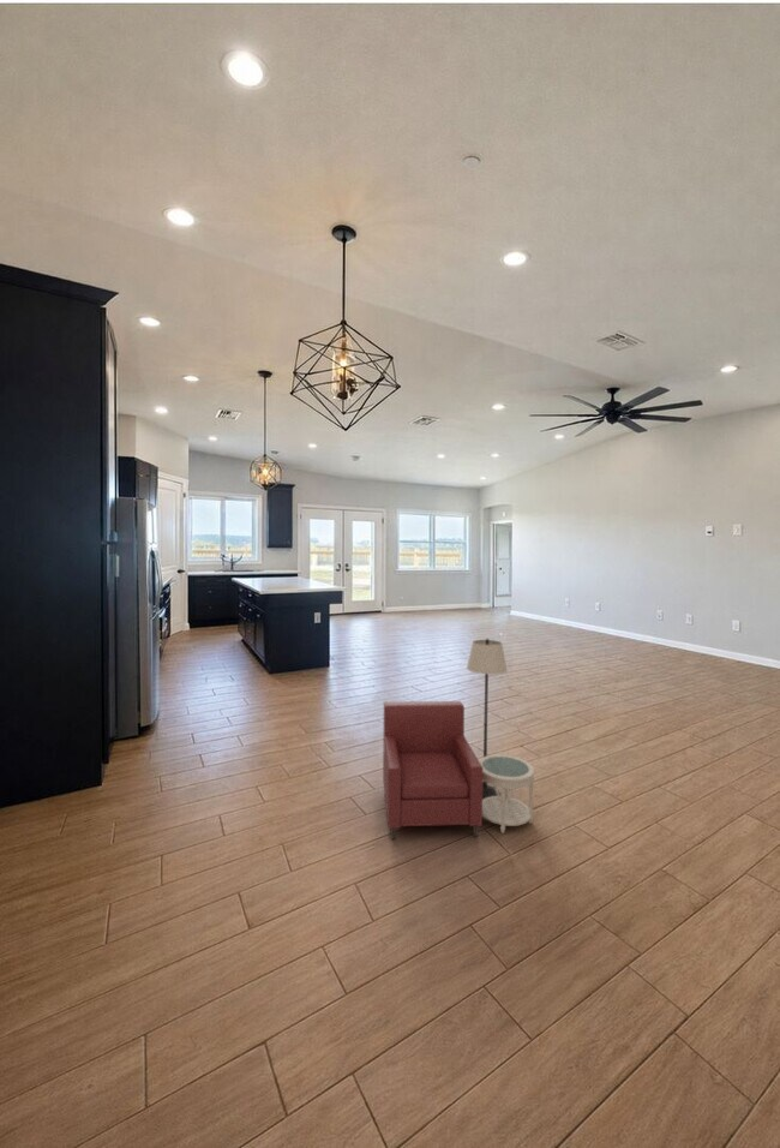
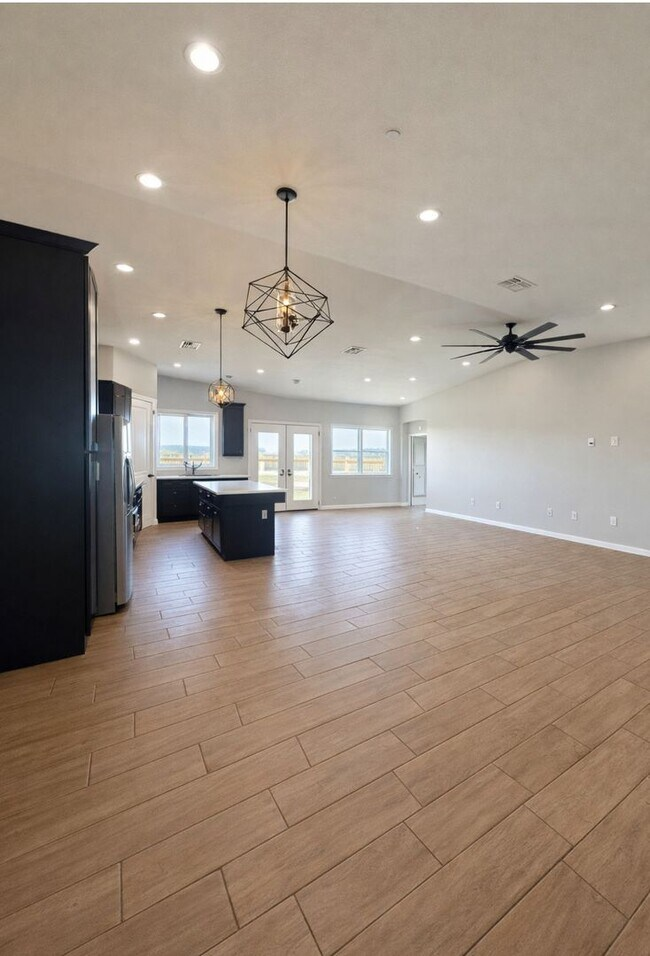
- armchair (451, 728)
